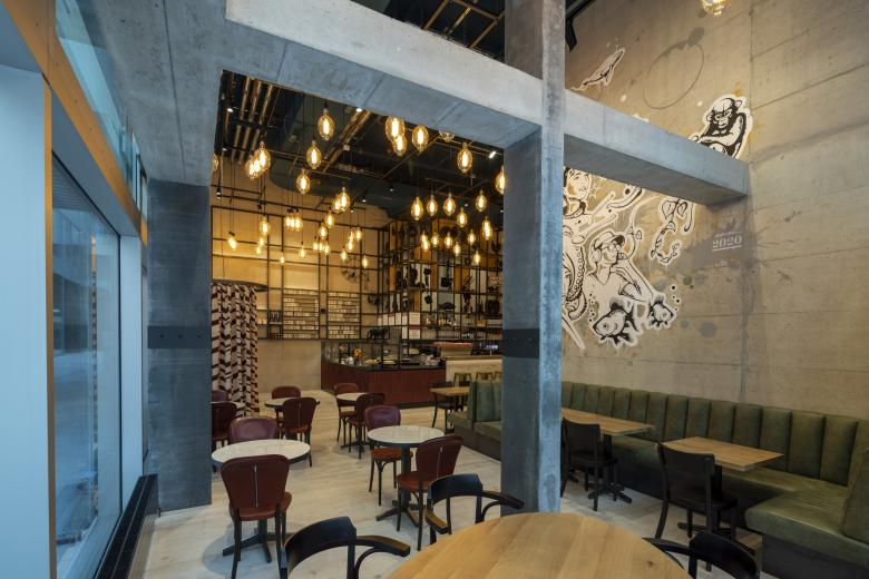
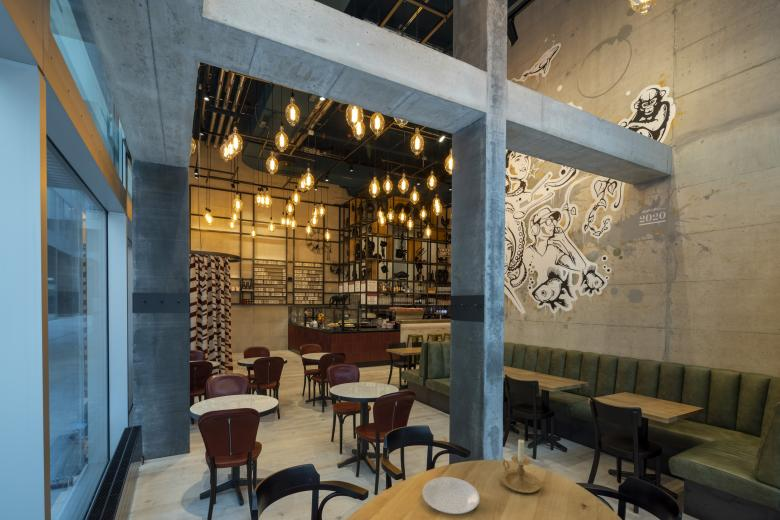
+ plate (450, 498)
+ candle holder (520, 461)
